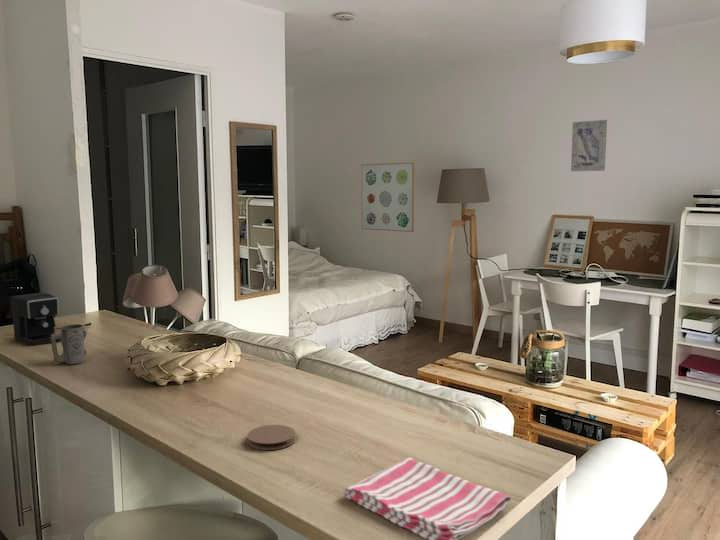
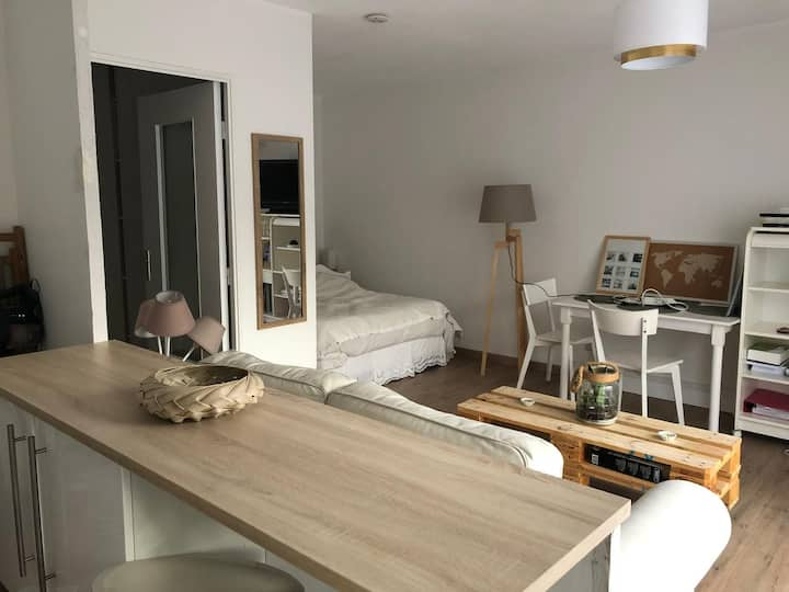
- mug (69, 345)
- wall art (588, 146)
- coffee maker (58, 313)
- wall art (386, 197)
- coaster (271, 436)
- dish towel (425, 493)
